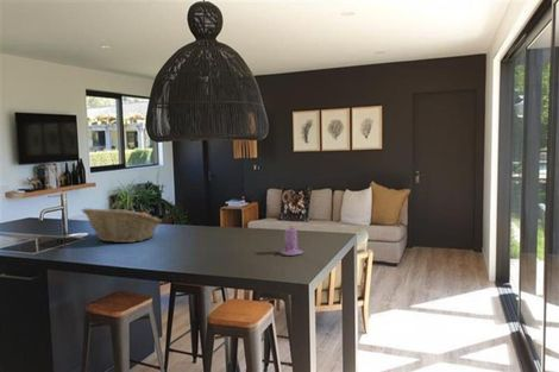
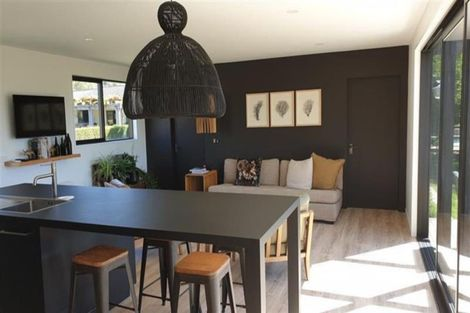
- fruit basket (121, 222)
- candle (291, 238)
